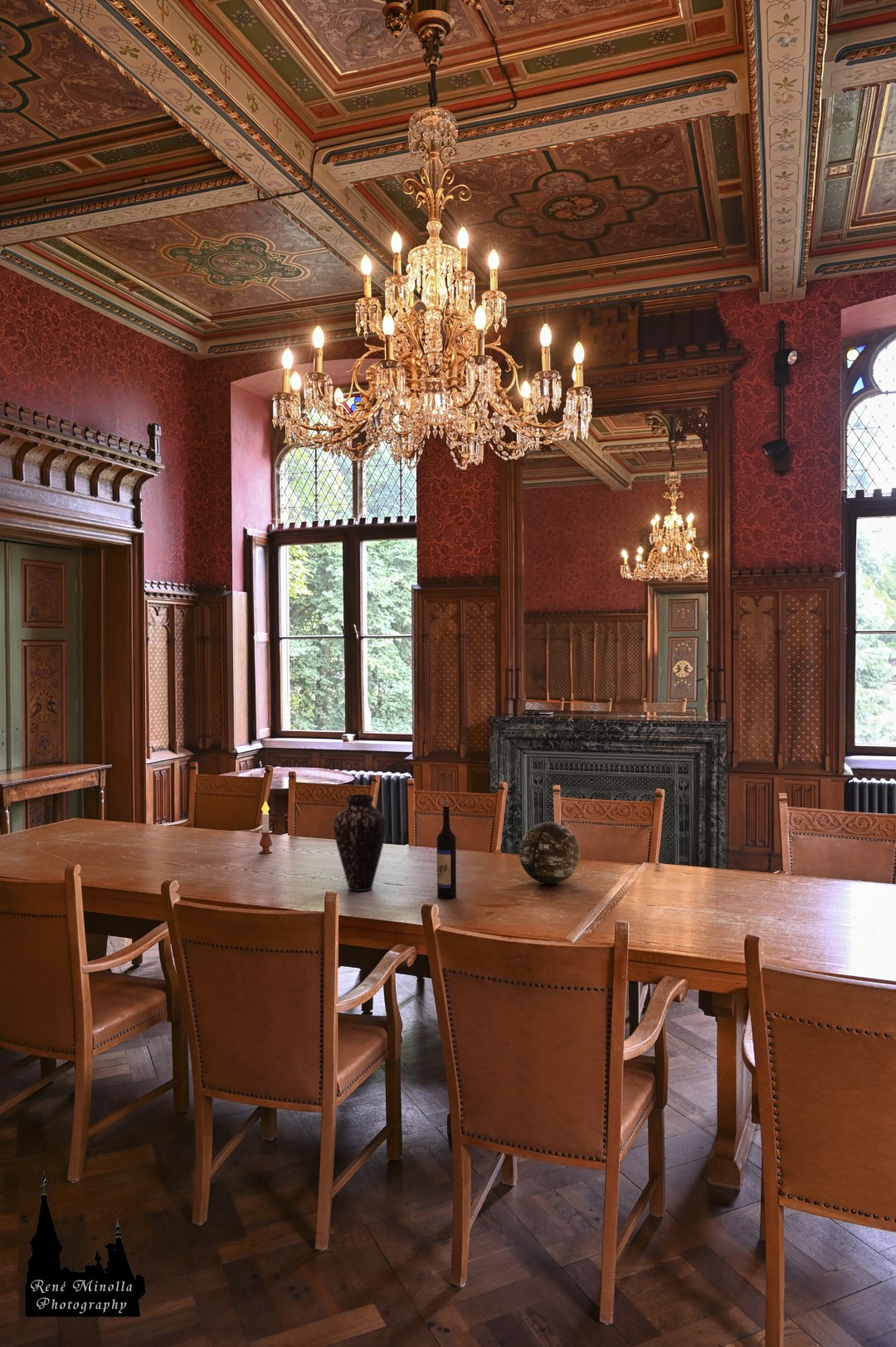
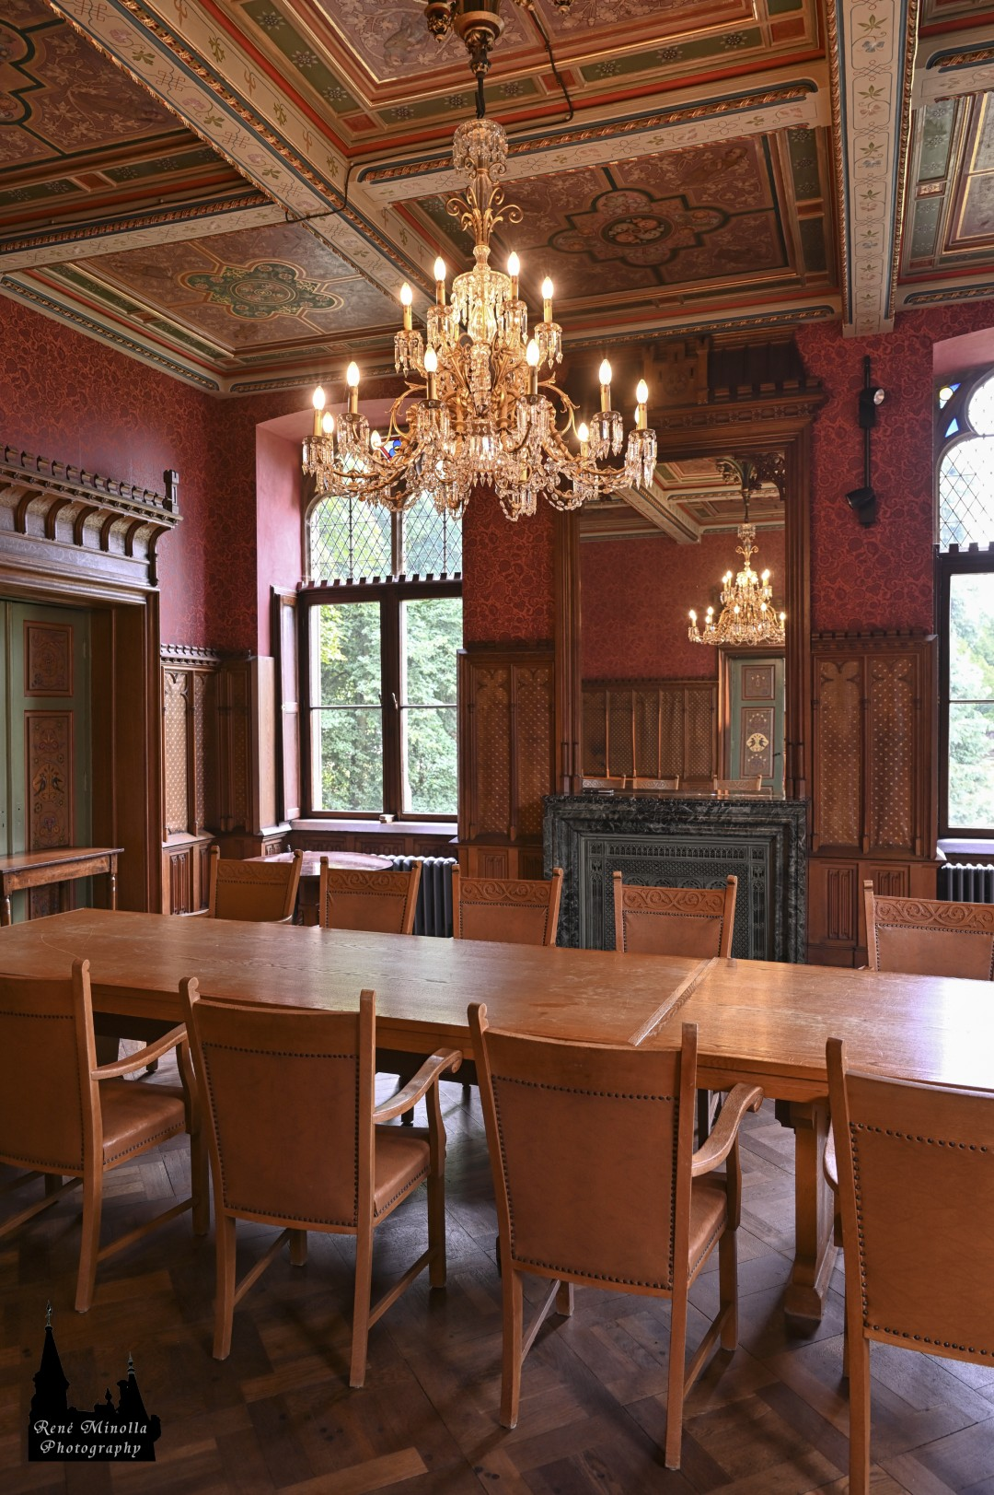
- candle (265, 826)
- decorative orb (549, 852)
- vase (360, 842)
- wine bottle (446, 848)
